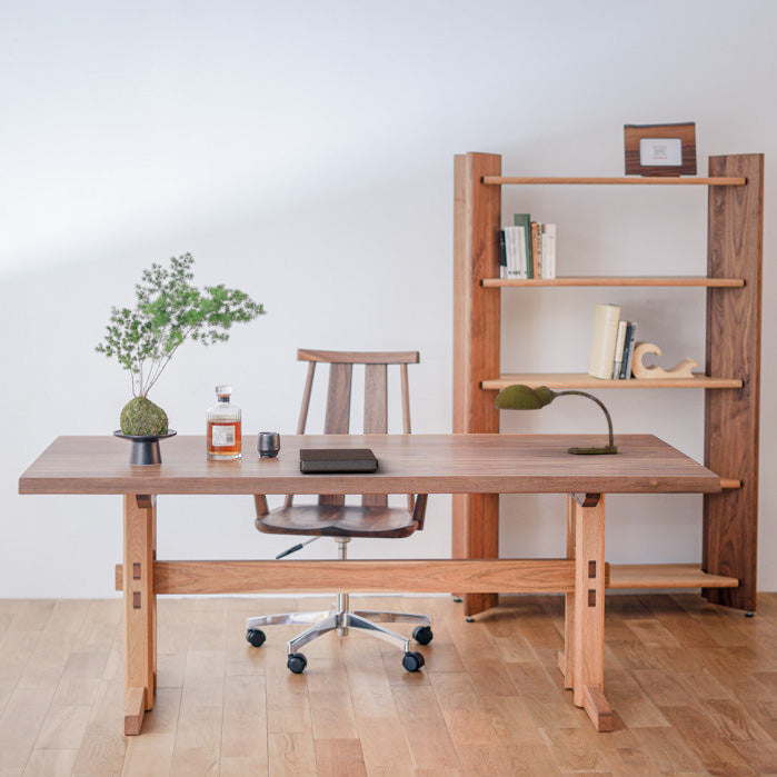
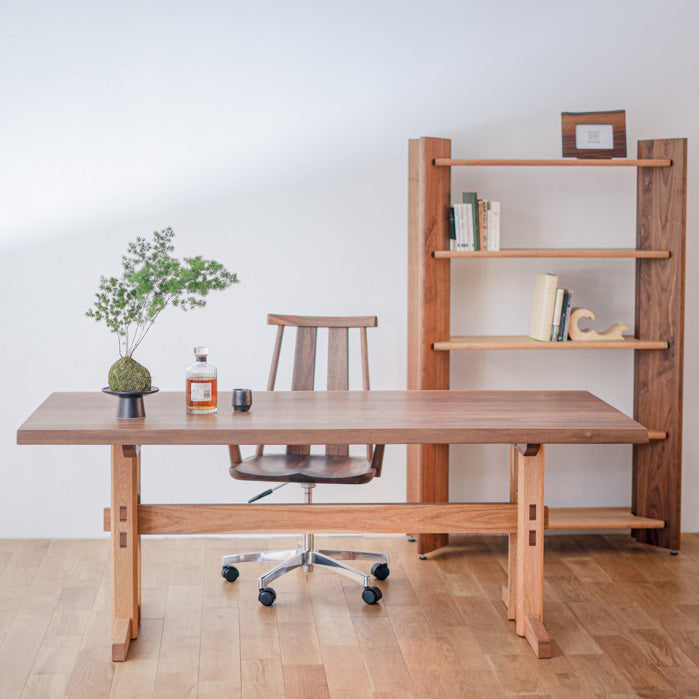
- notebook (337, 459)
- desk lamp (549, 404)
